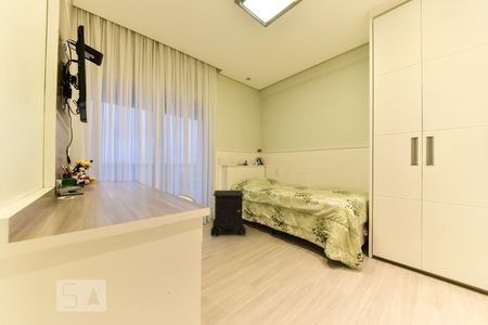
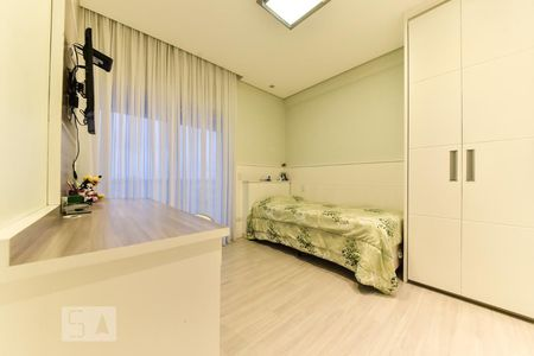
- nightstand (228, 211)
